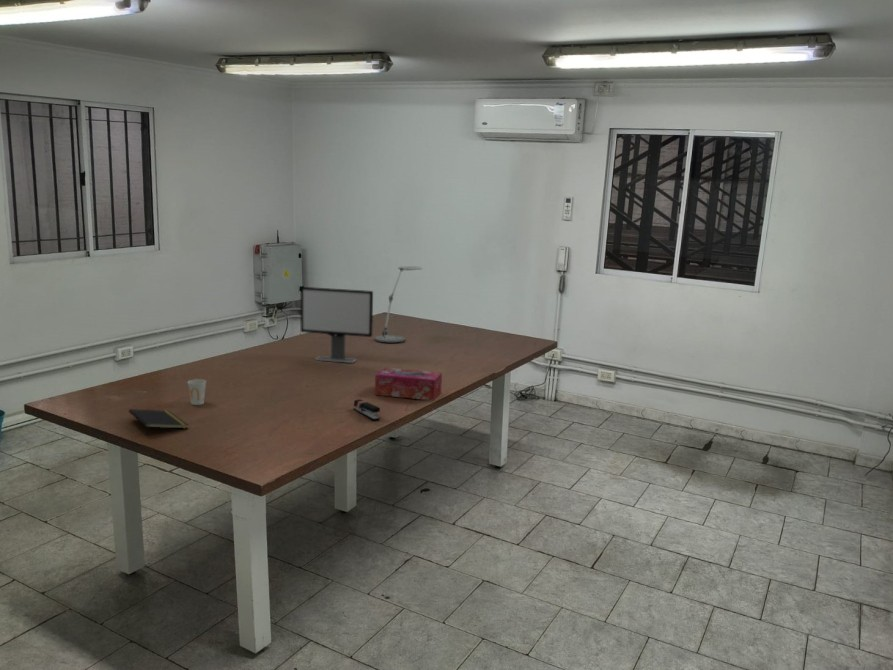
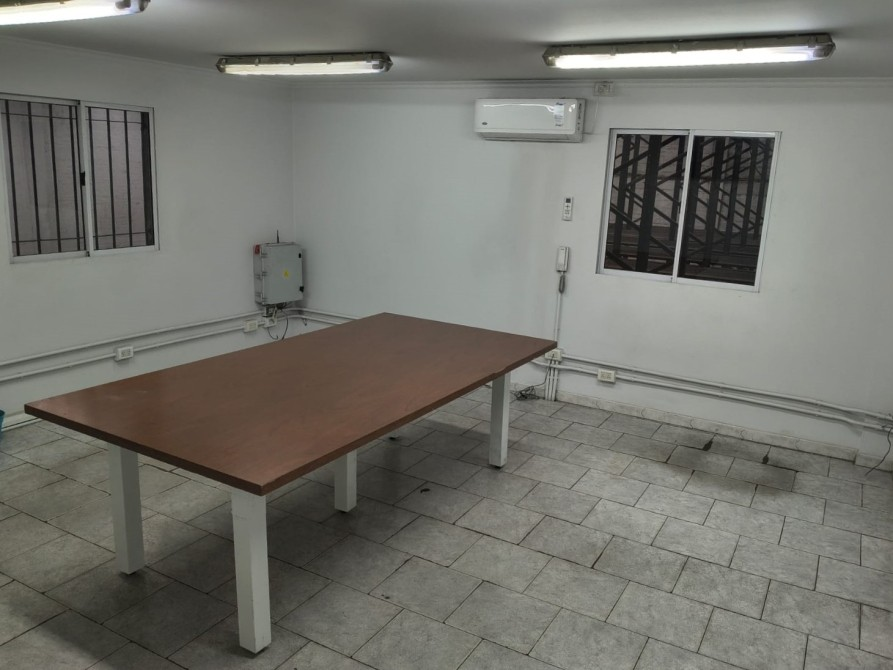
- cup (197, 392)
- tissue box (408, 383)
- stapler (366, 408)
- desk lamp (392, 300)
- computer monitor (336, 324)
- notepad (158, 418)
